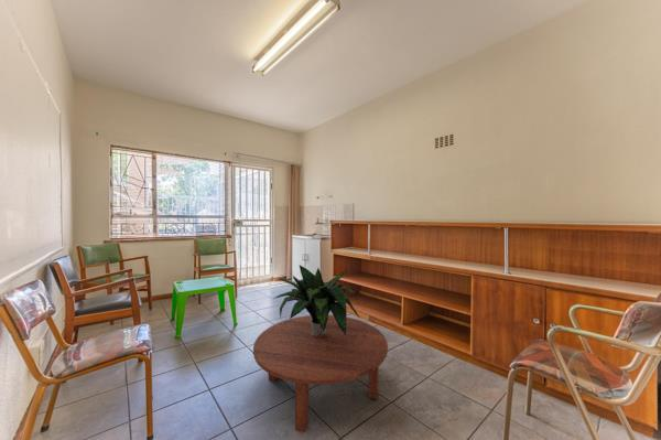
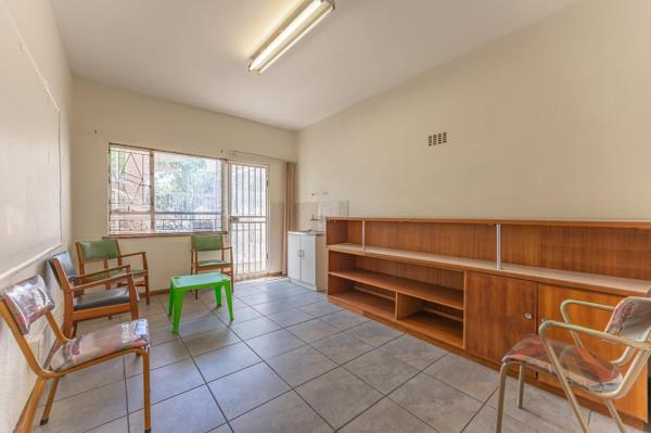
- potted plant (315, 299)
- coffee table (321, 363)
